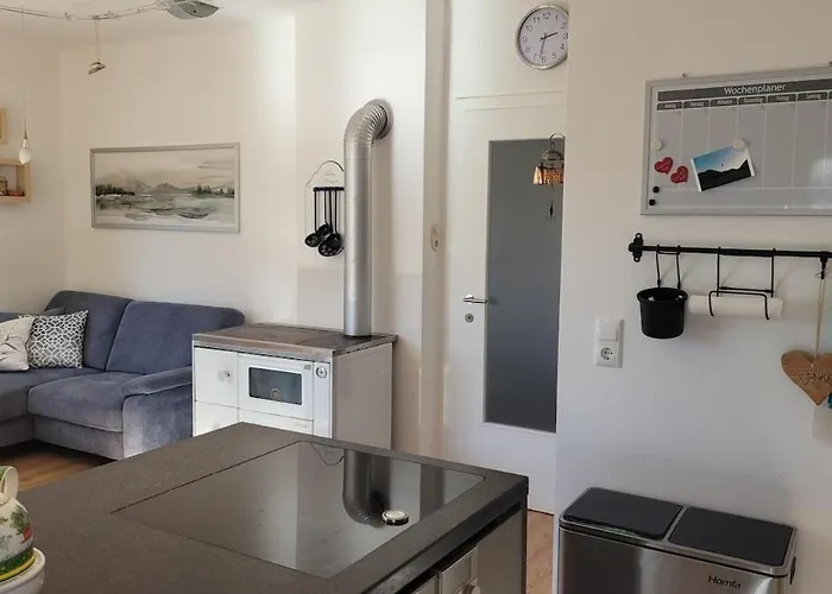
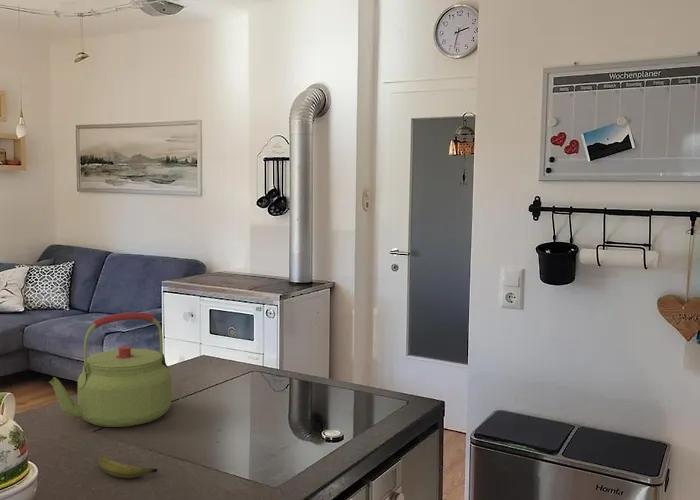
+ banana (125, 464)
+ kettle (111, 366)
